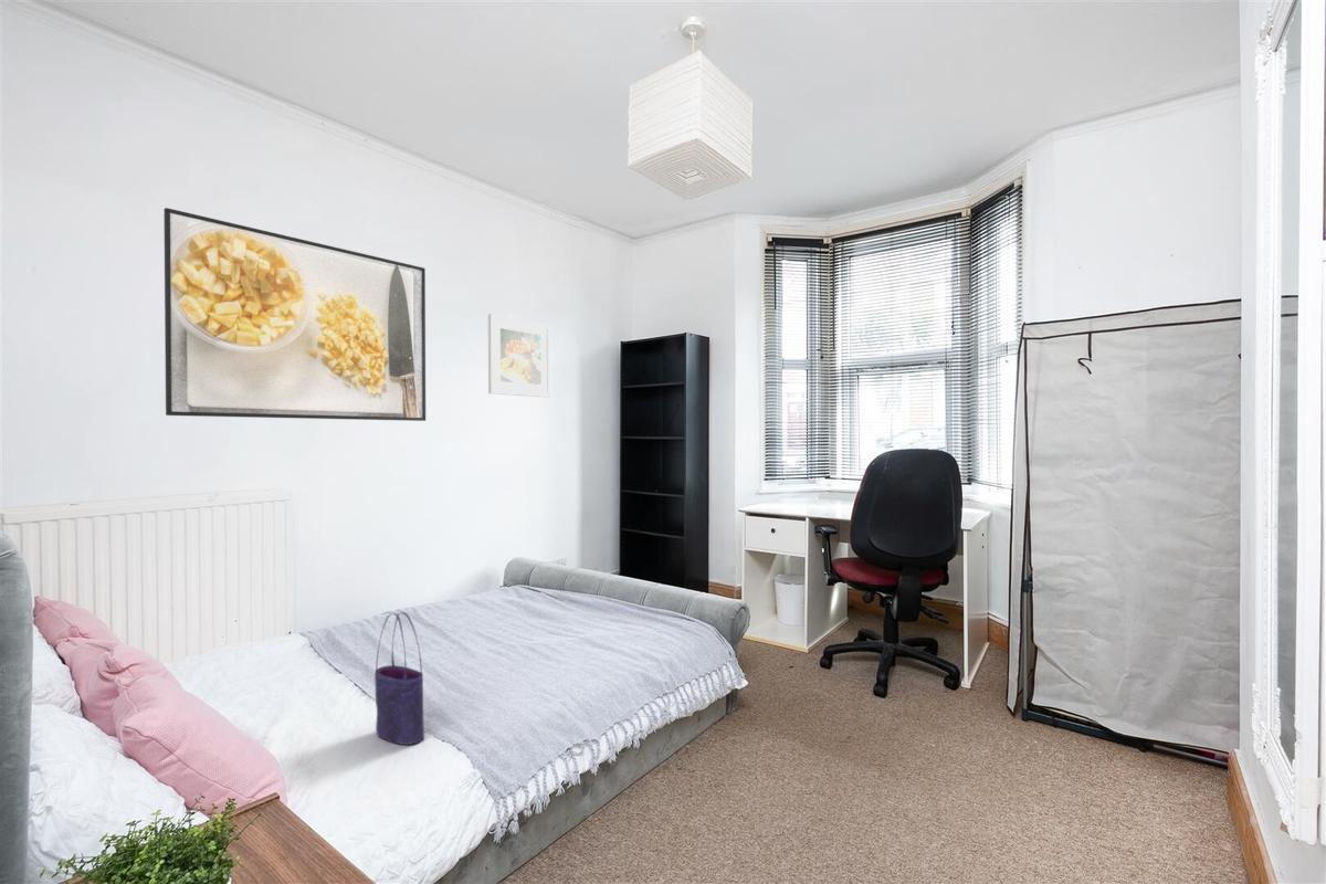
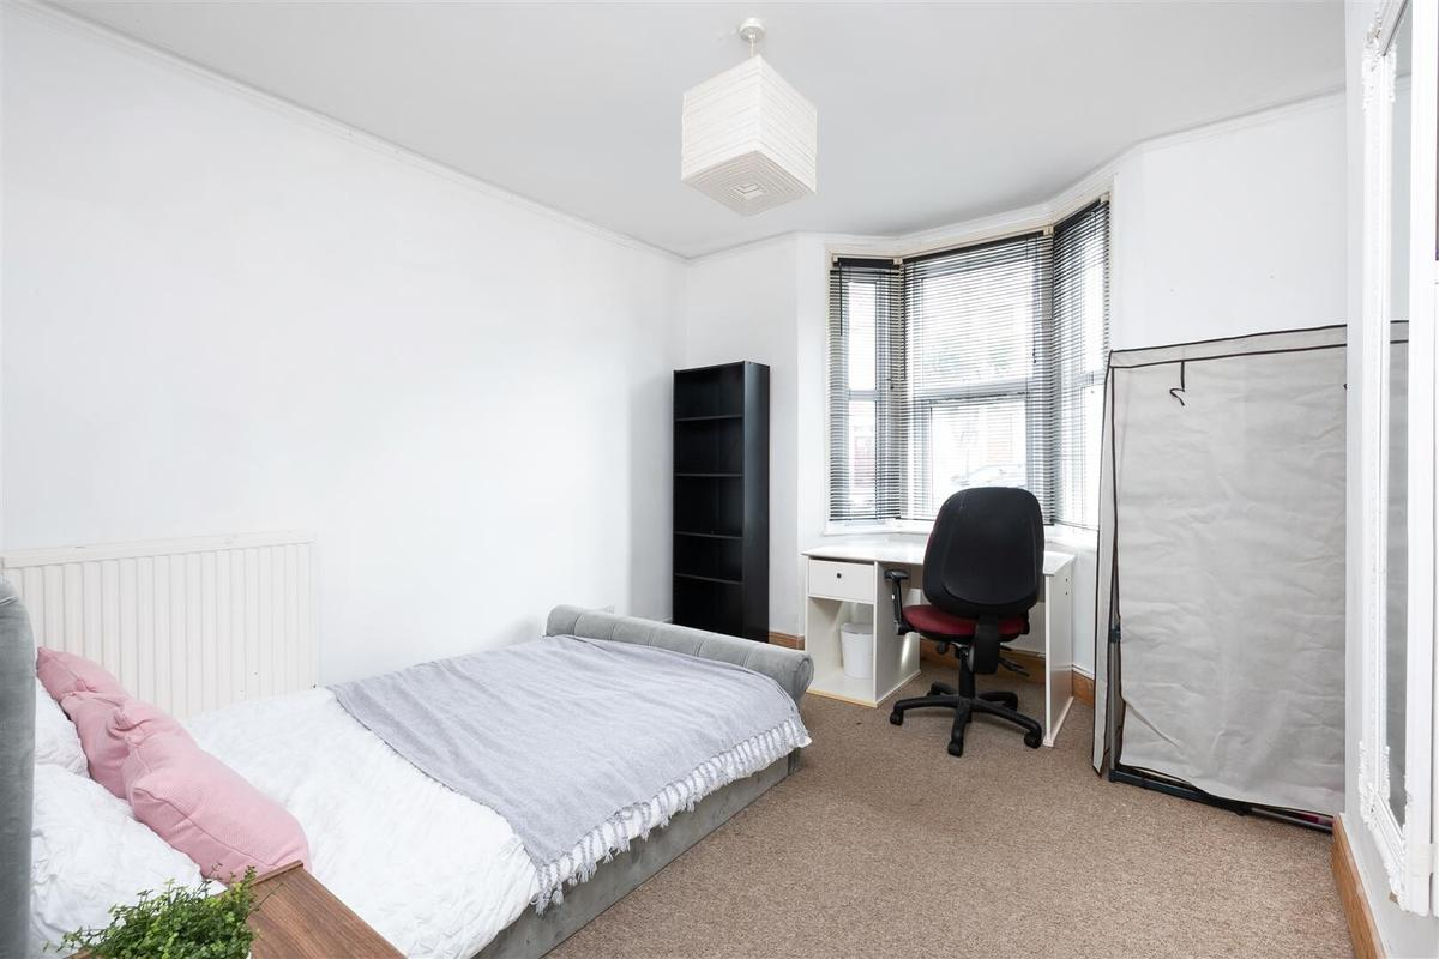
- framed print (520, 357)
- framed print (314, 330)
- tote bag (399, 674)
